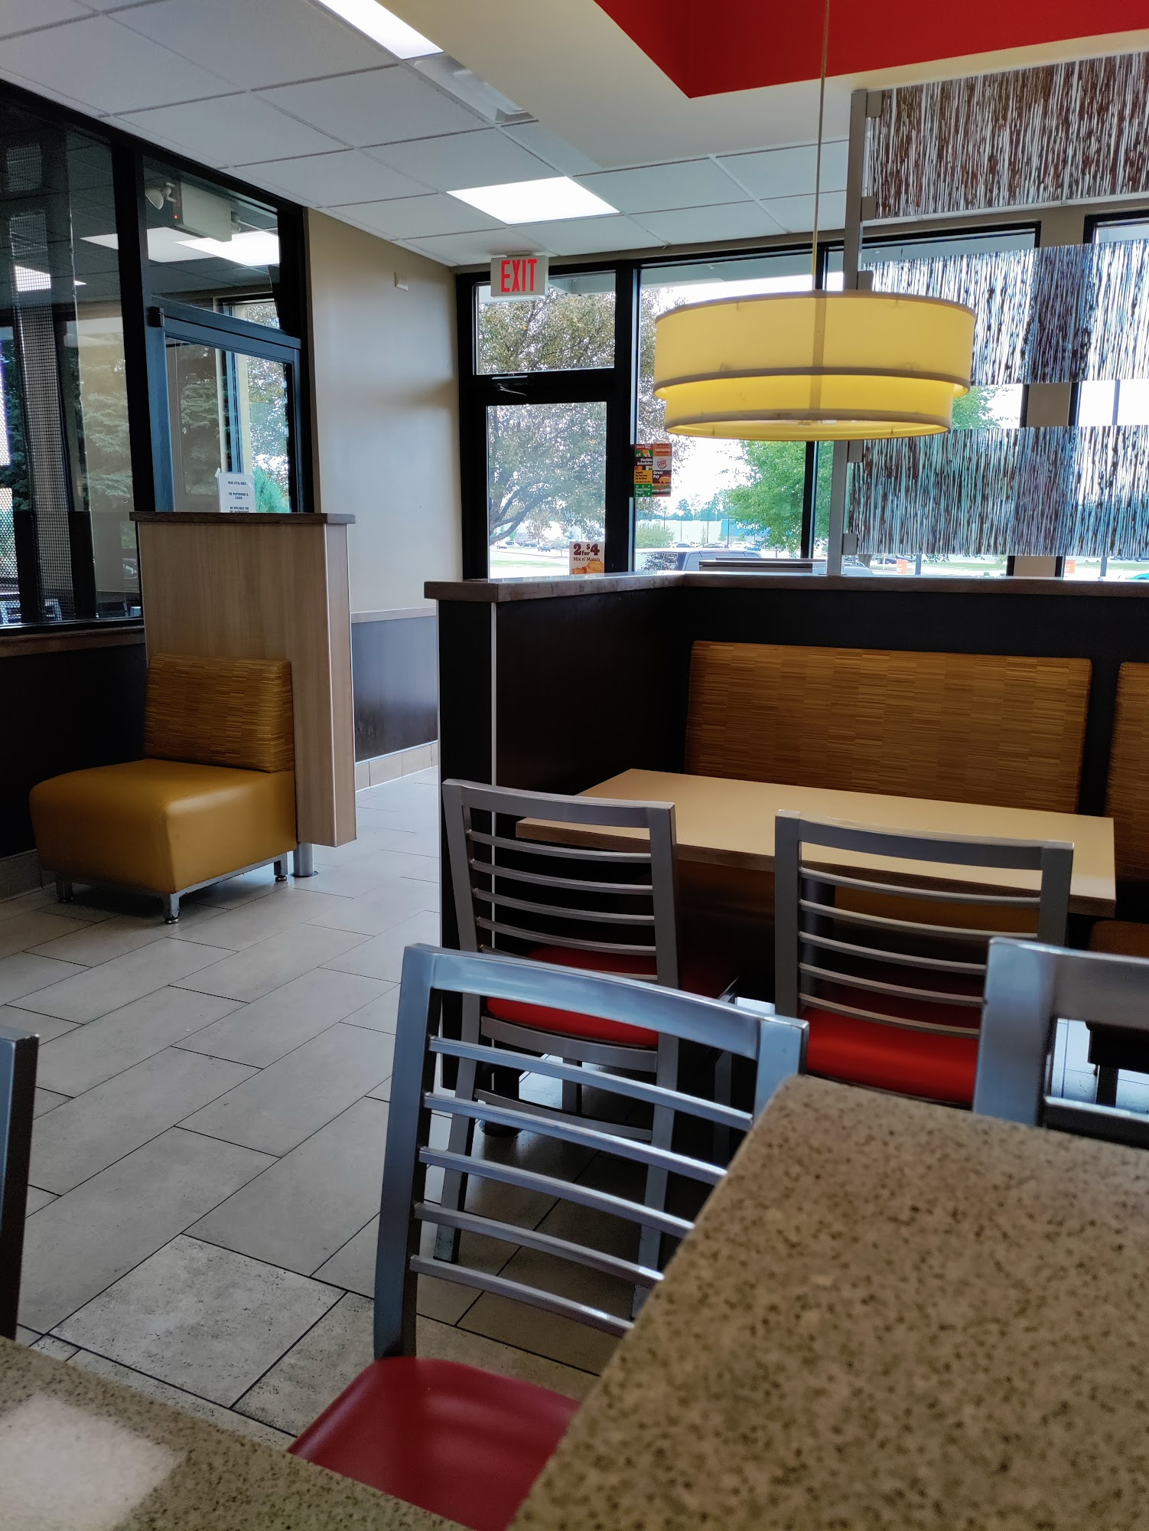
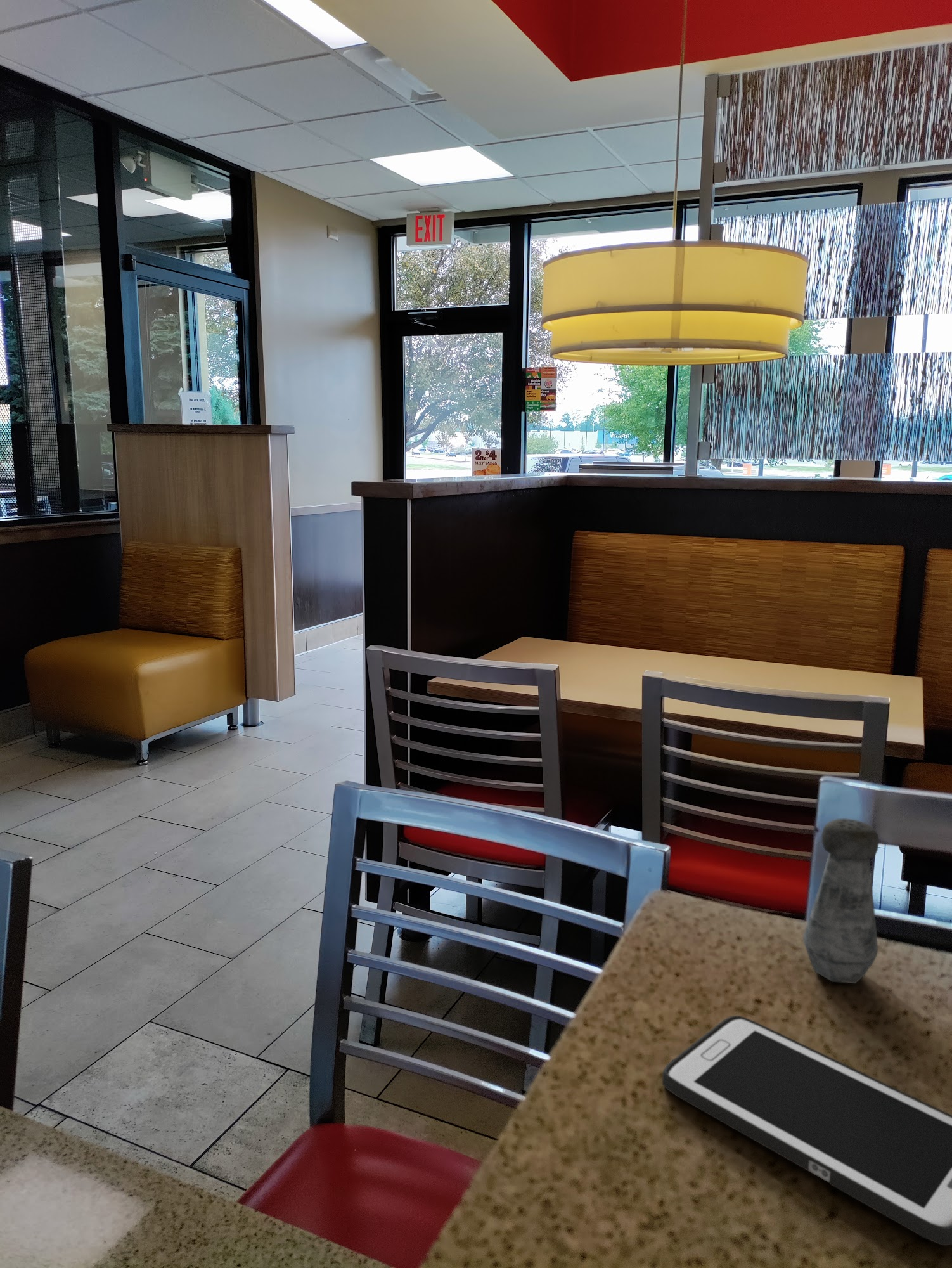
+ salt shaker (844, 898)
+ cell phone (824, 1114)
